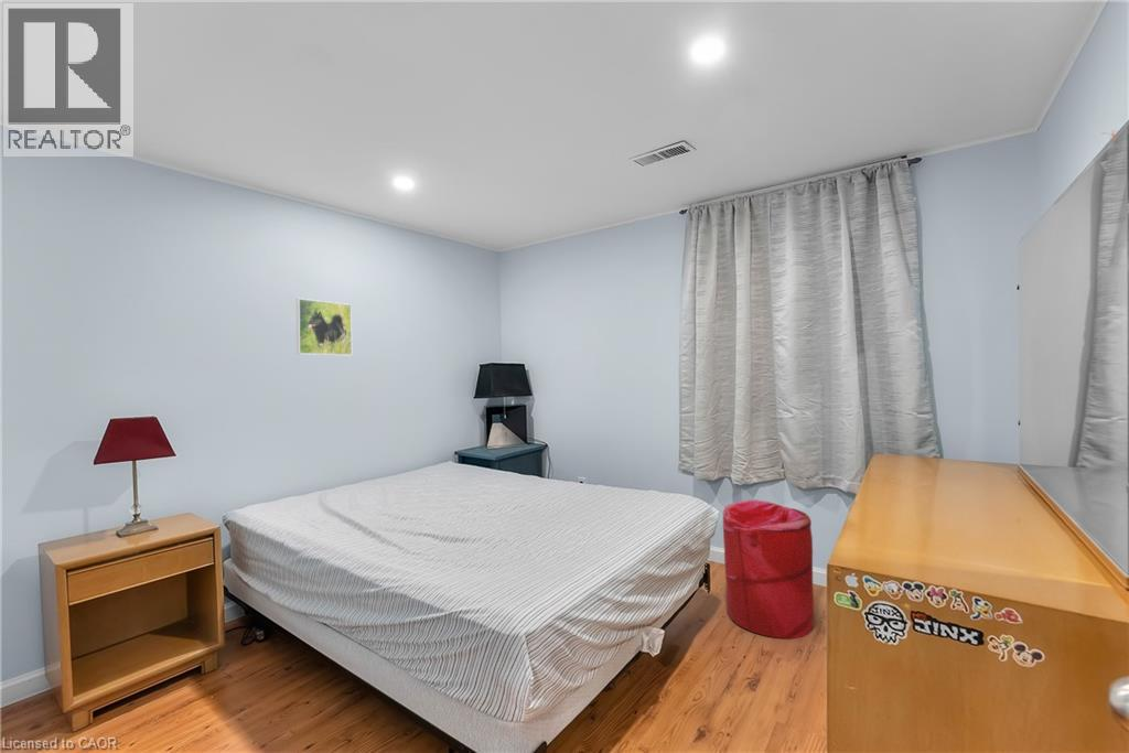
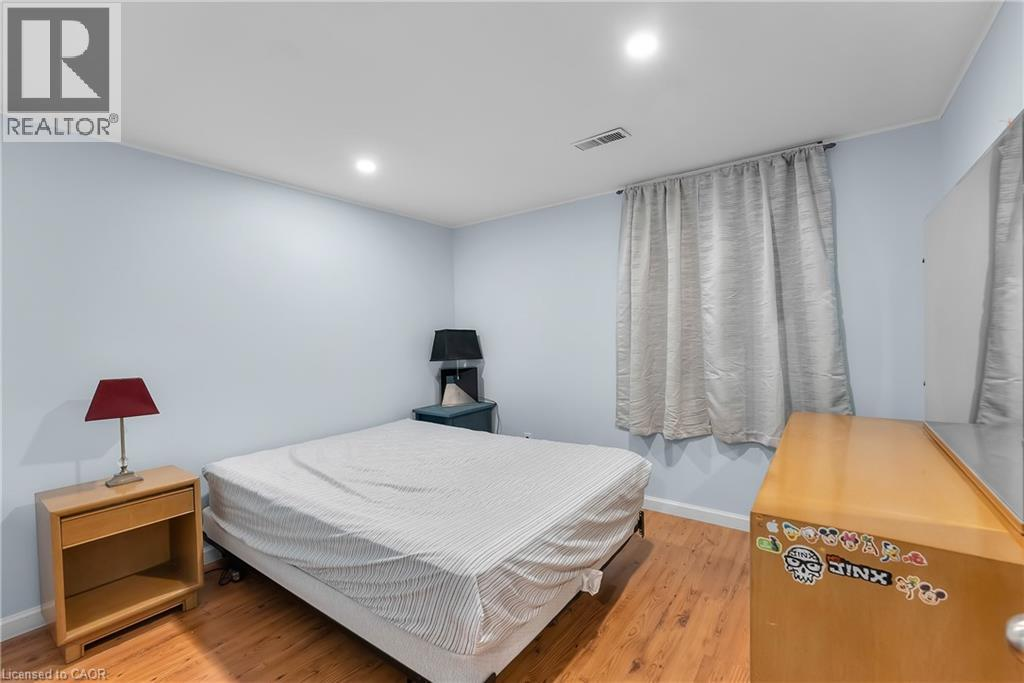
- laundry hamper (766, 563)
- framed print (325, 327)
